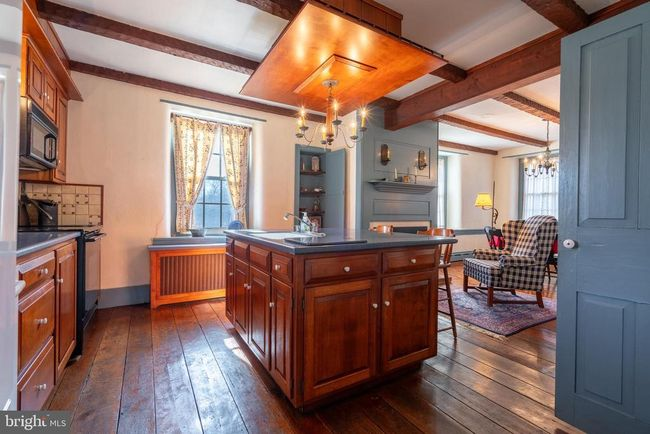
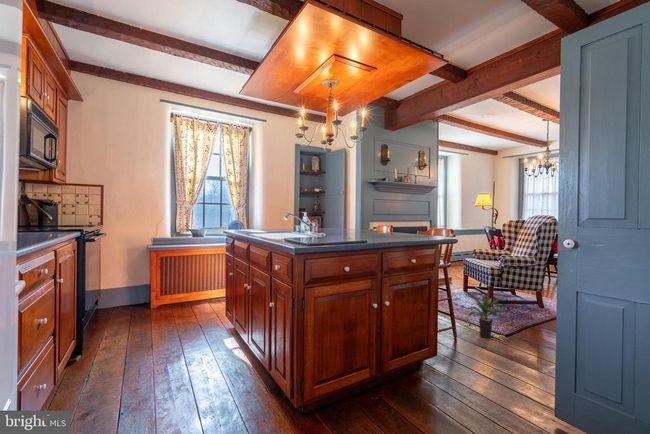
+ potted plant (485, 316)
